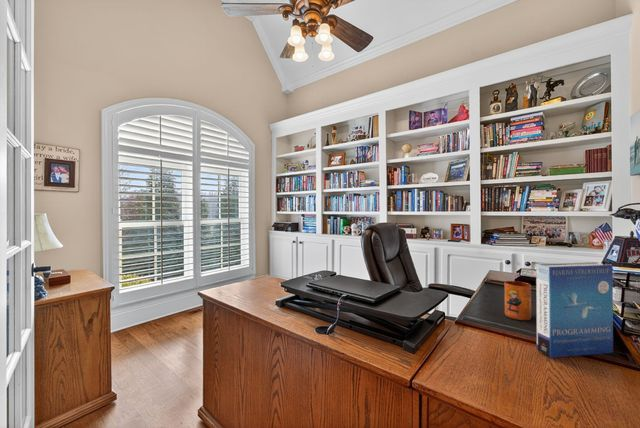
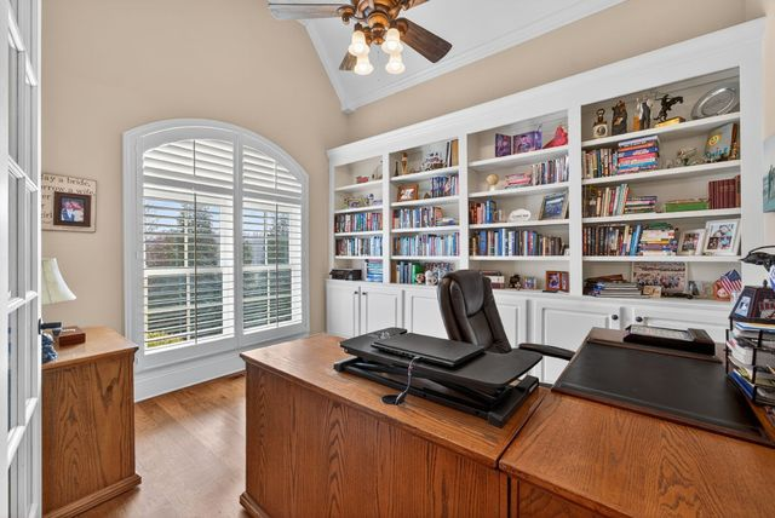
- mug (520, 299)
- book (574, 307)
